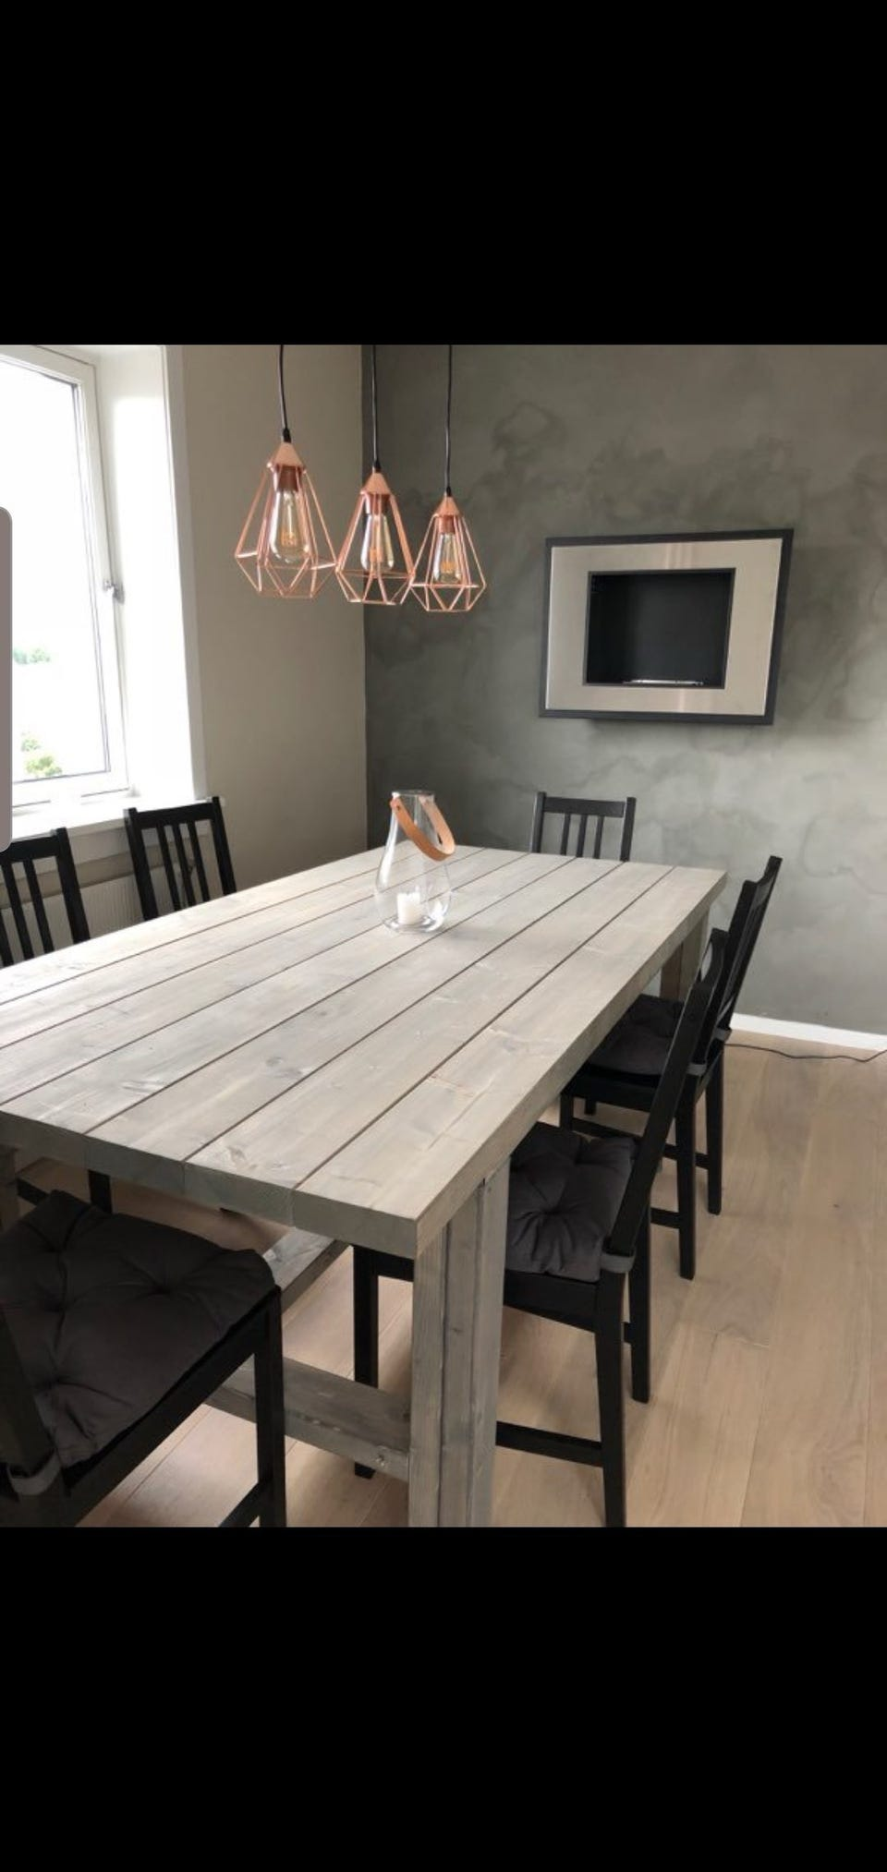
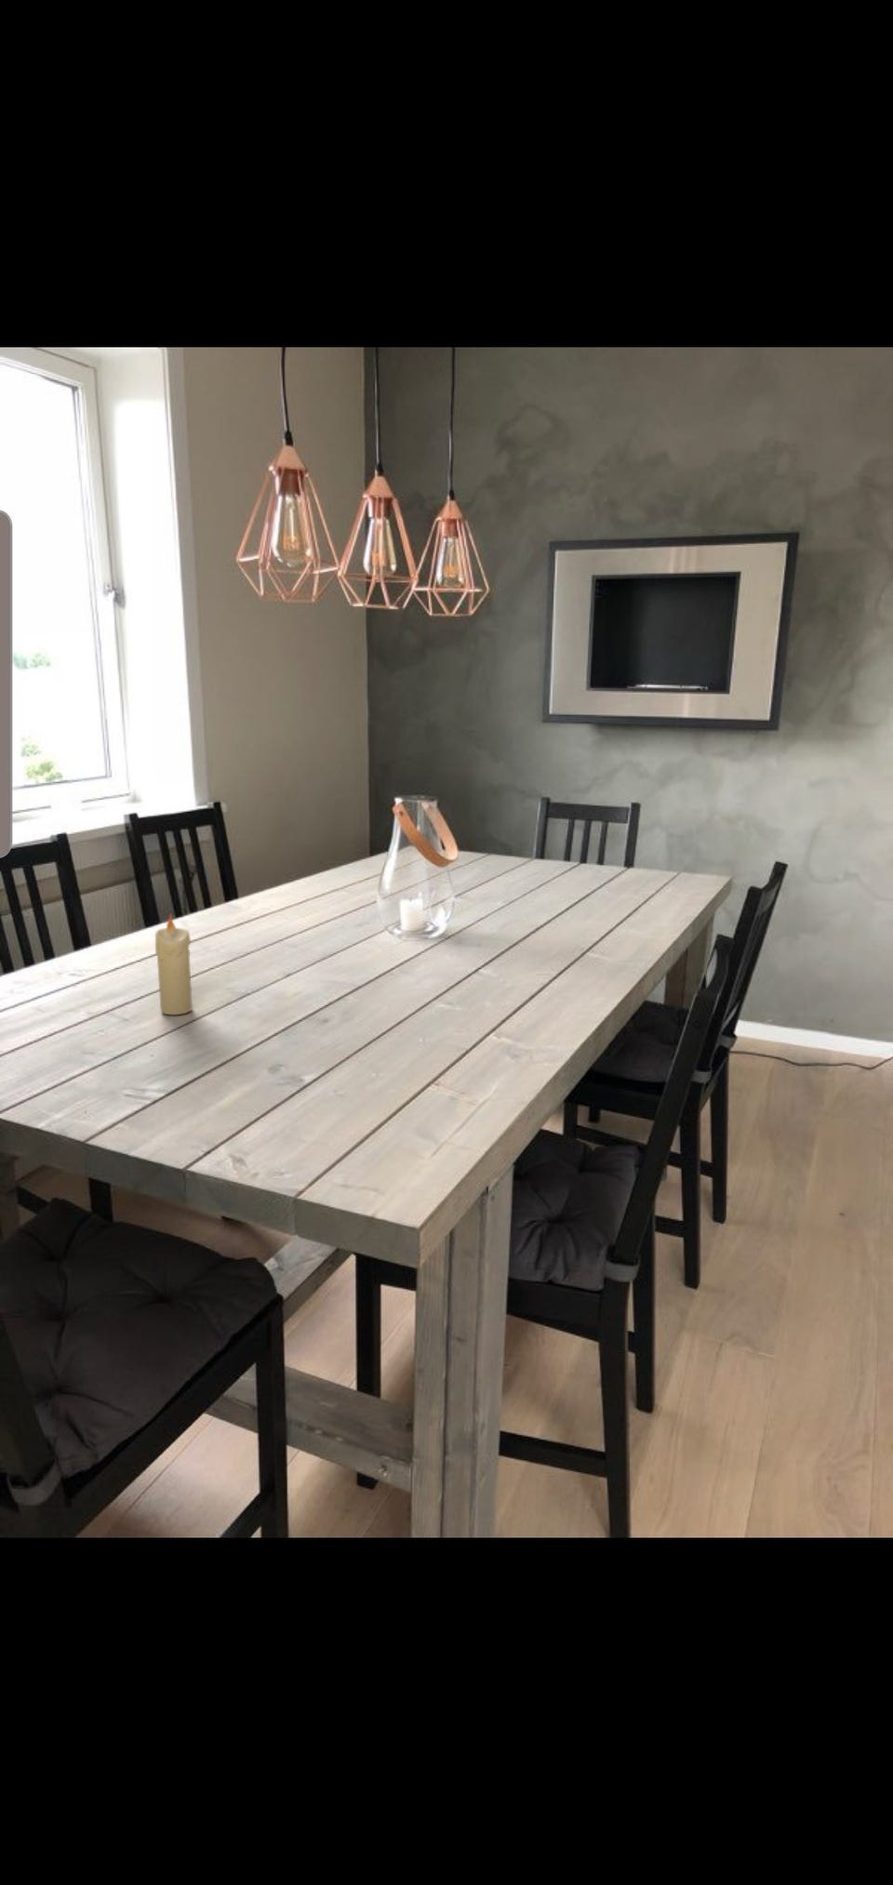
+ candle (174, 963)
